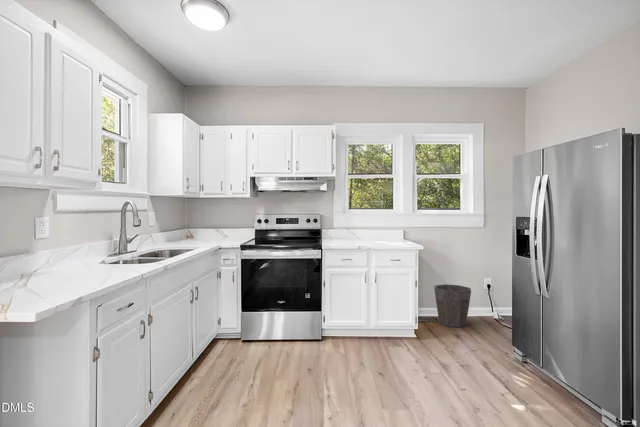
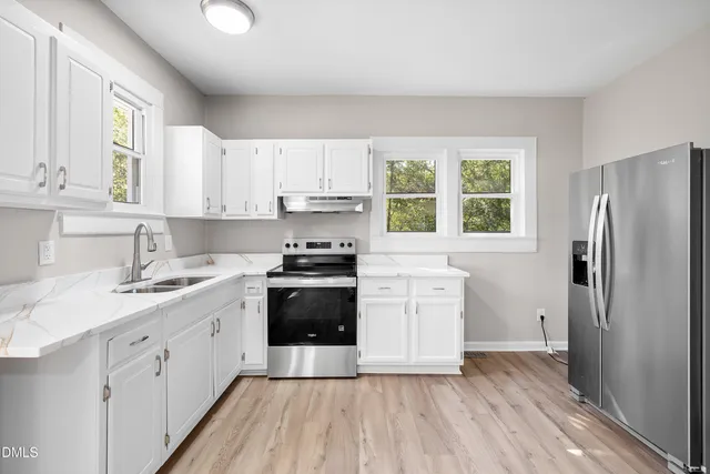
- waste bin (452, 305)
